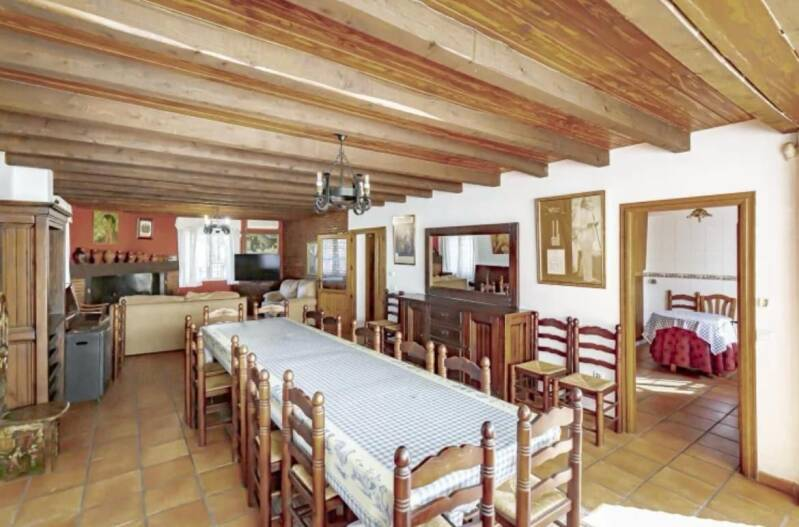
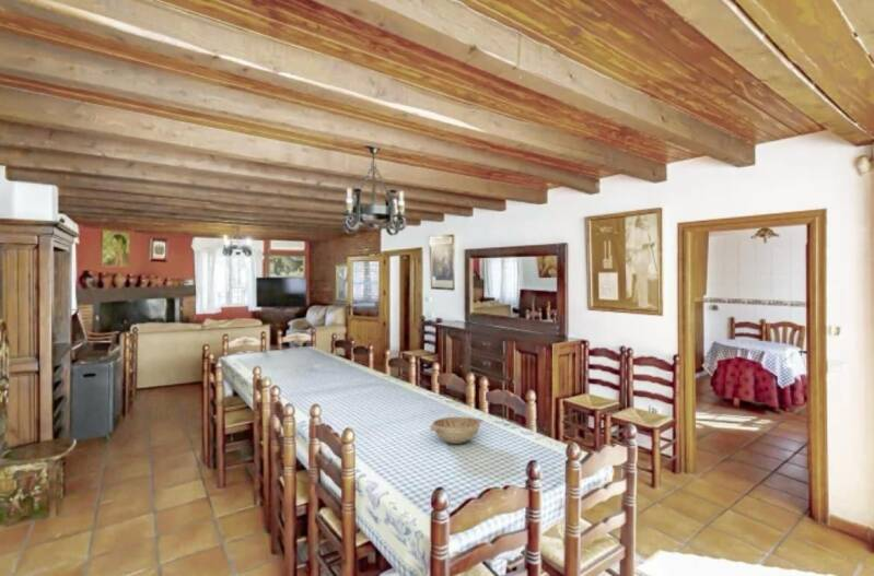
+ decorative bowl (456, 431)
